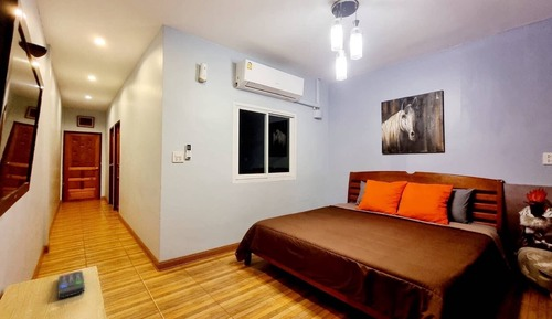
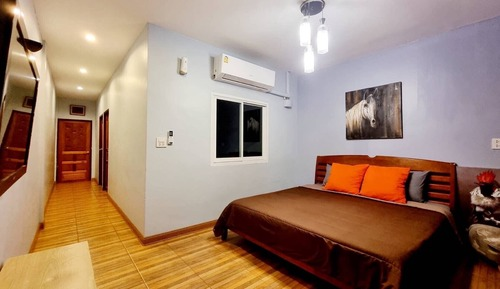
- remote control (71, 283)
